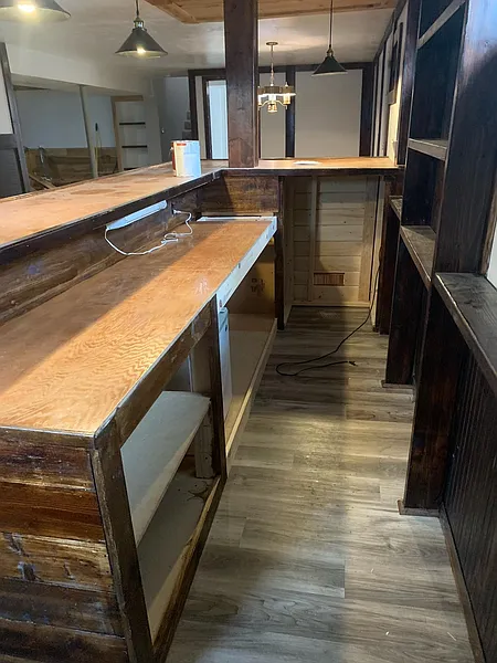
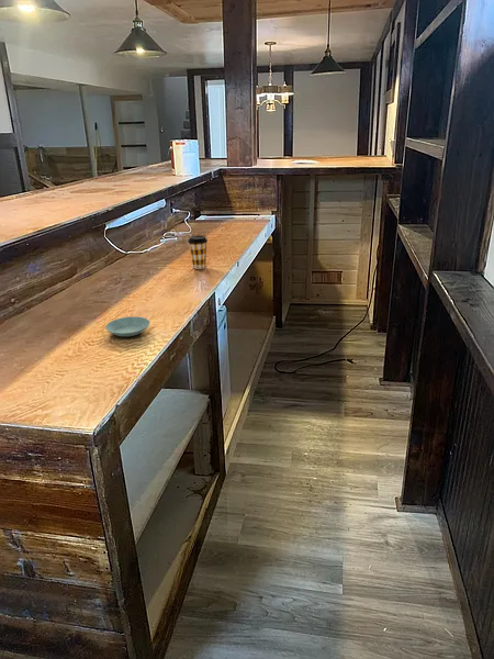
+ saucer (127, 327)
+ coffee cup (198, 252)
